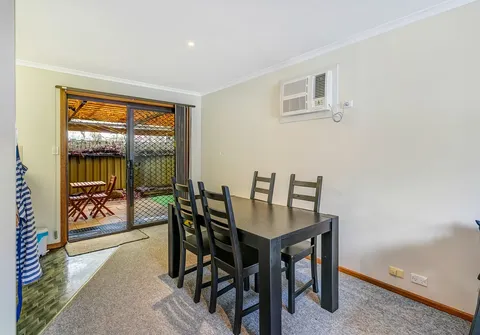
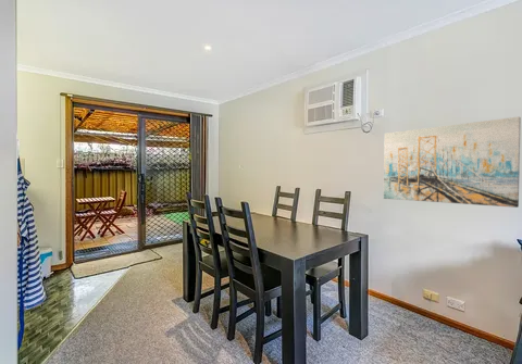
+ wall art (440, 164)
